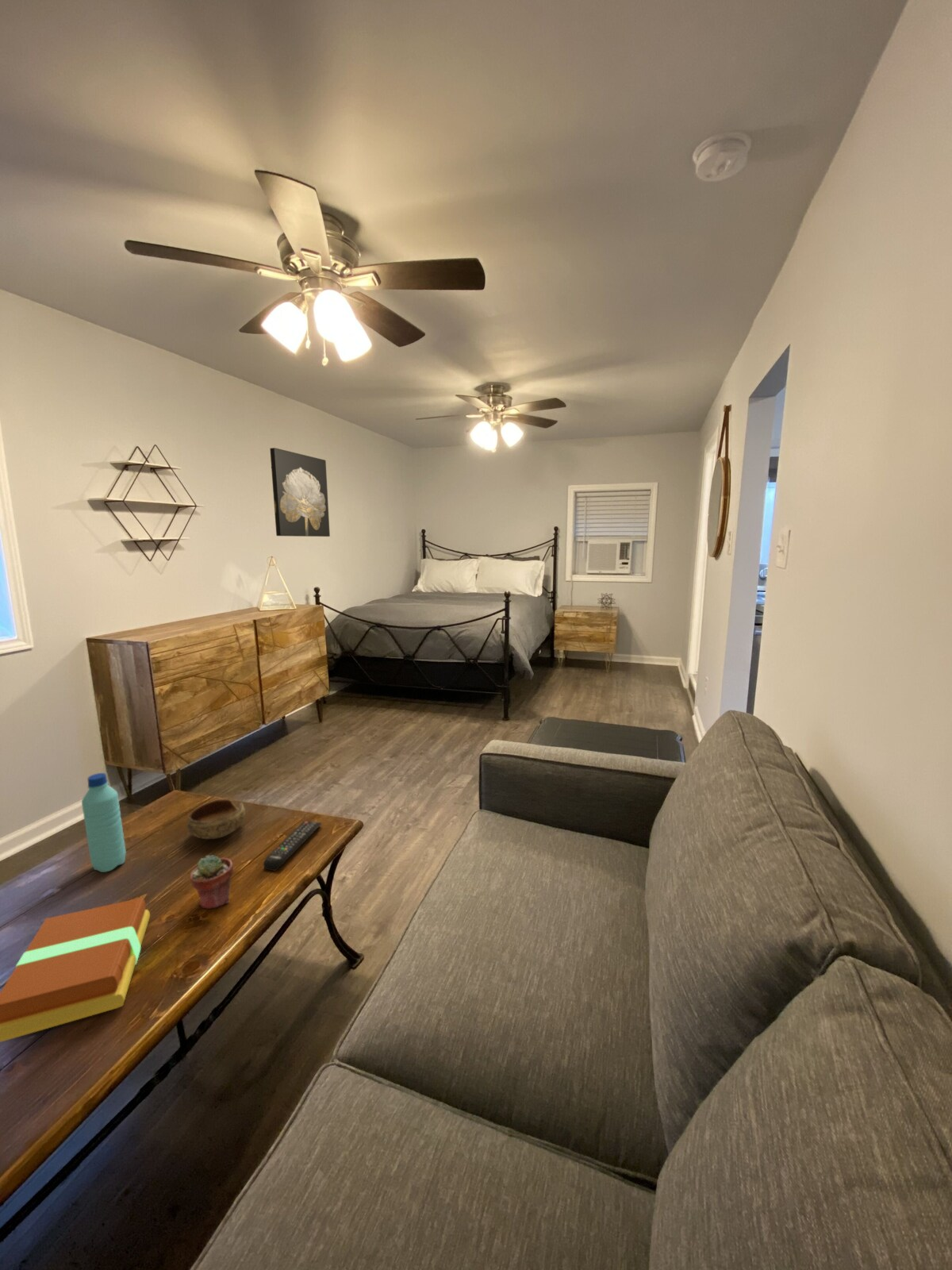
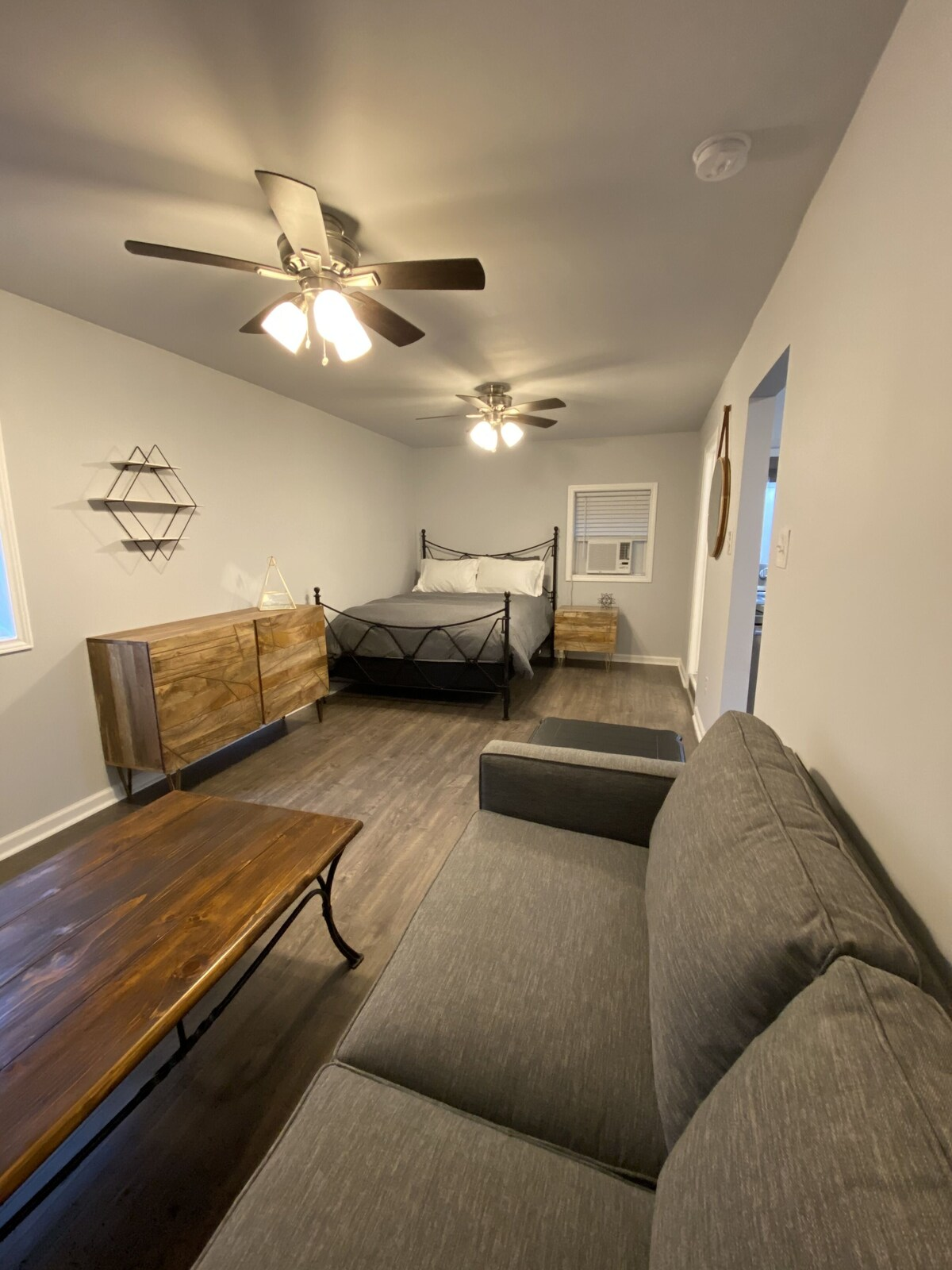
- bowl (217, 821)
- book (80, 959)
- wall art (301, 495)
- potted succulent (213, 878)
- remote control (294, 842)
- water bottle (103, 821)
